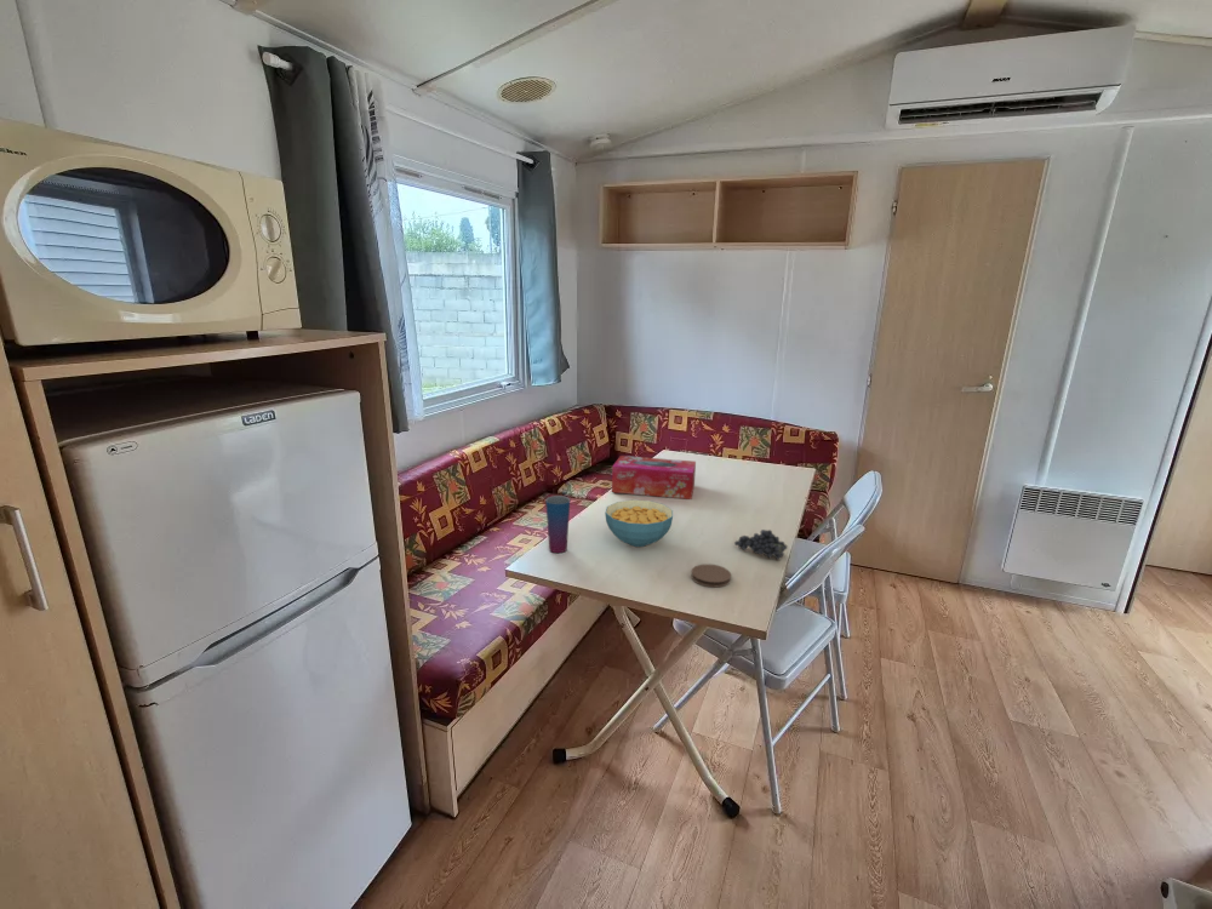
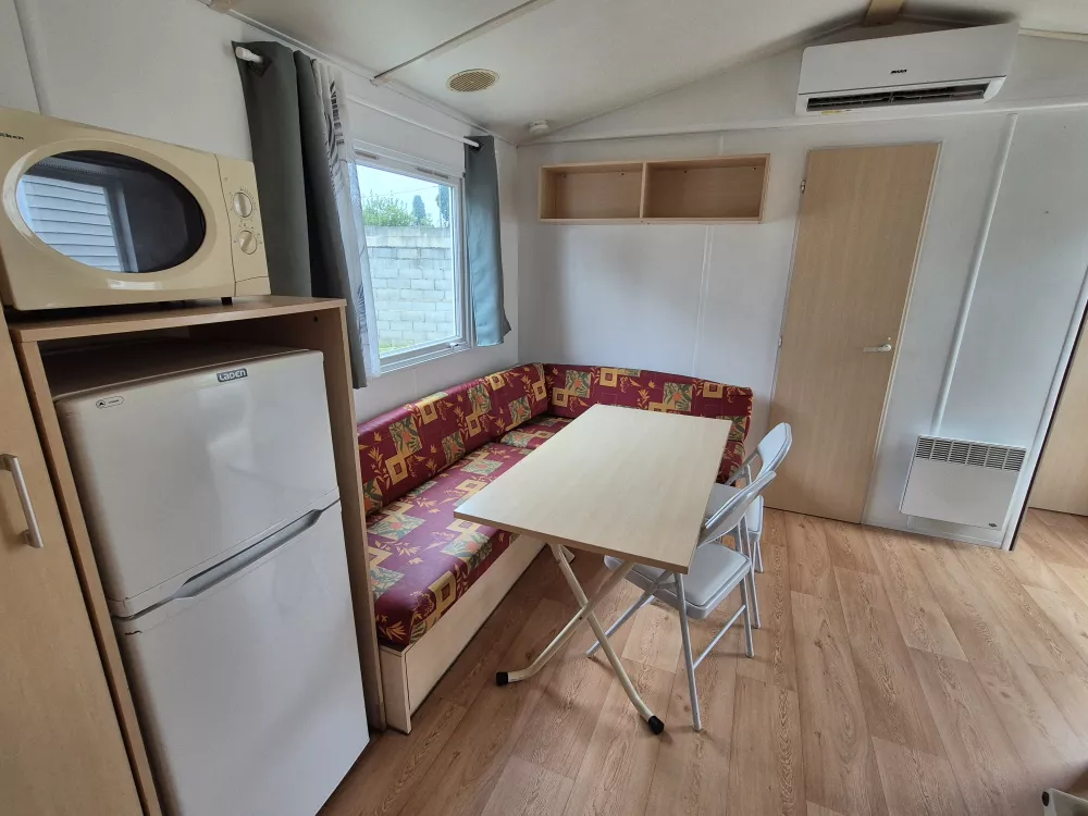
- cereal bowl (638, 526)
- tissue box (653, 476)
- cup (558, 525)
- fruit (760, 542)
- coaster (710, 574)
